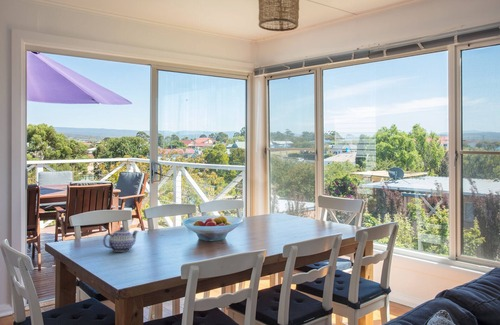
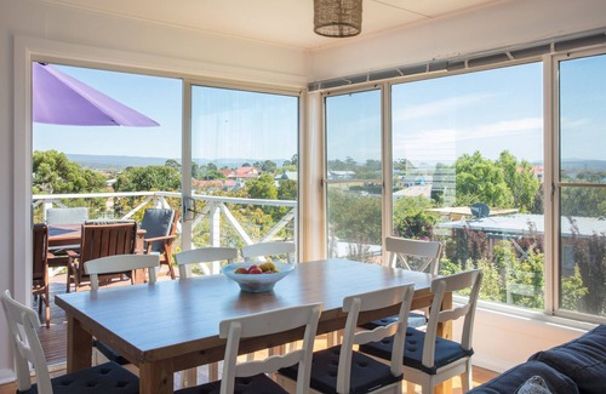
- teapot (121, 238)
